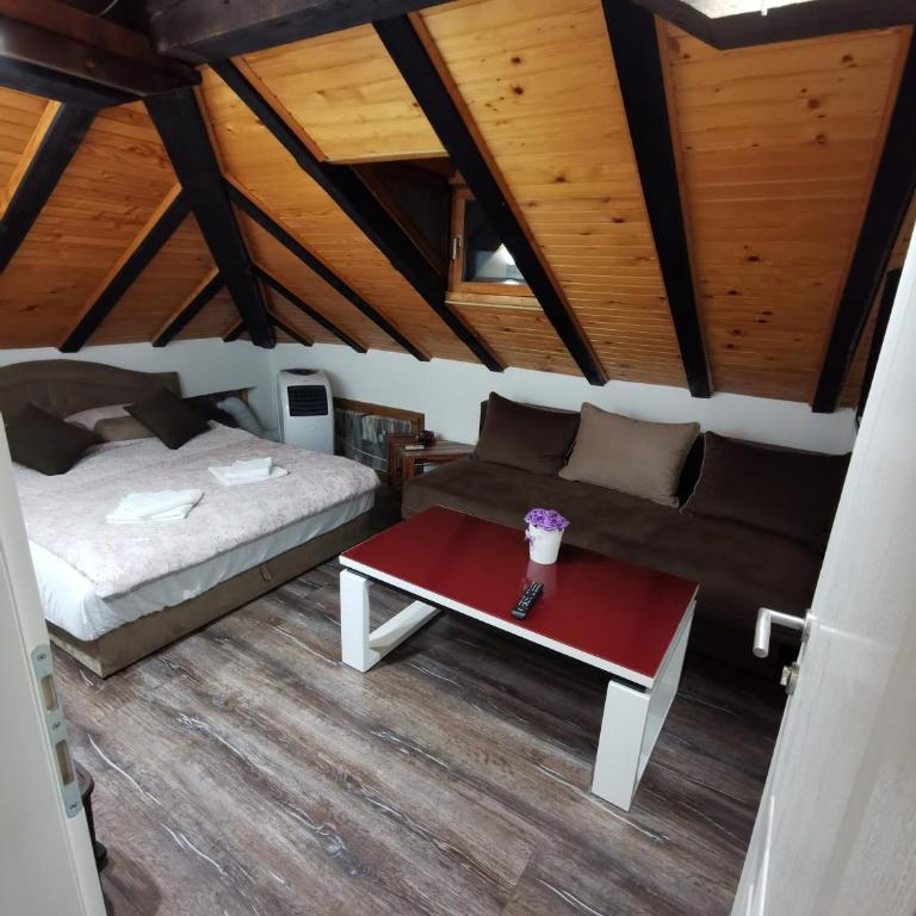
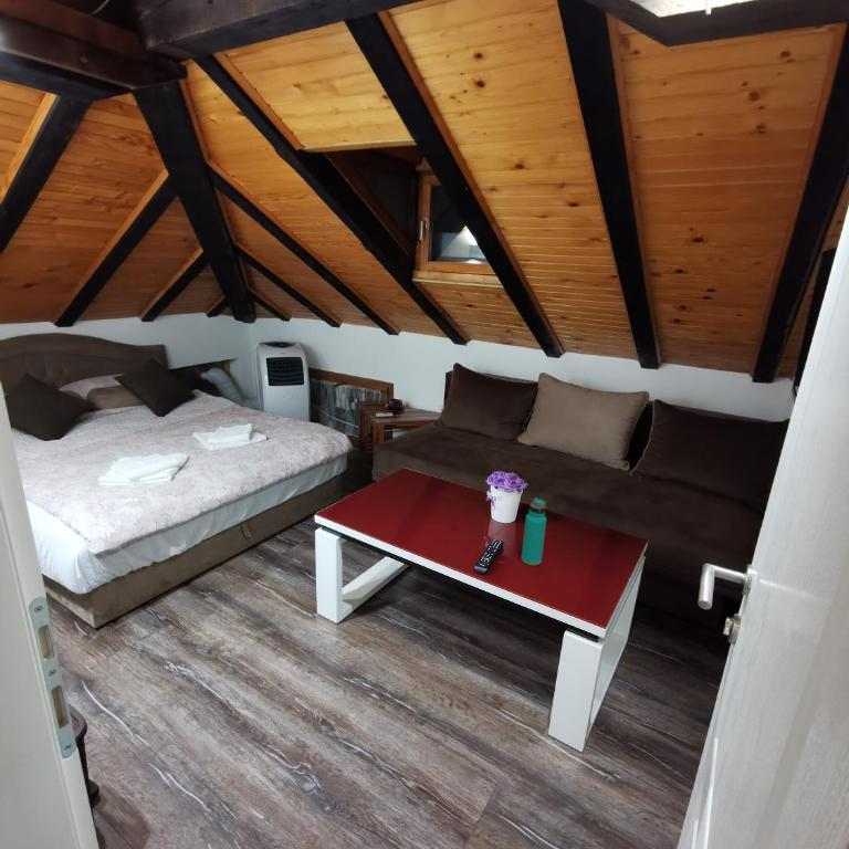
+ water bottle (534, 531)
